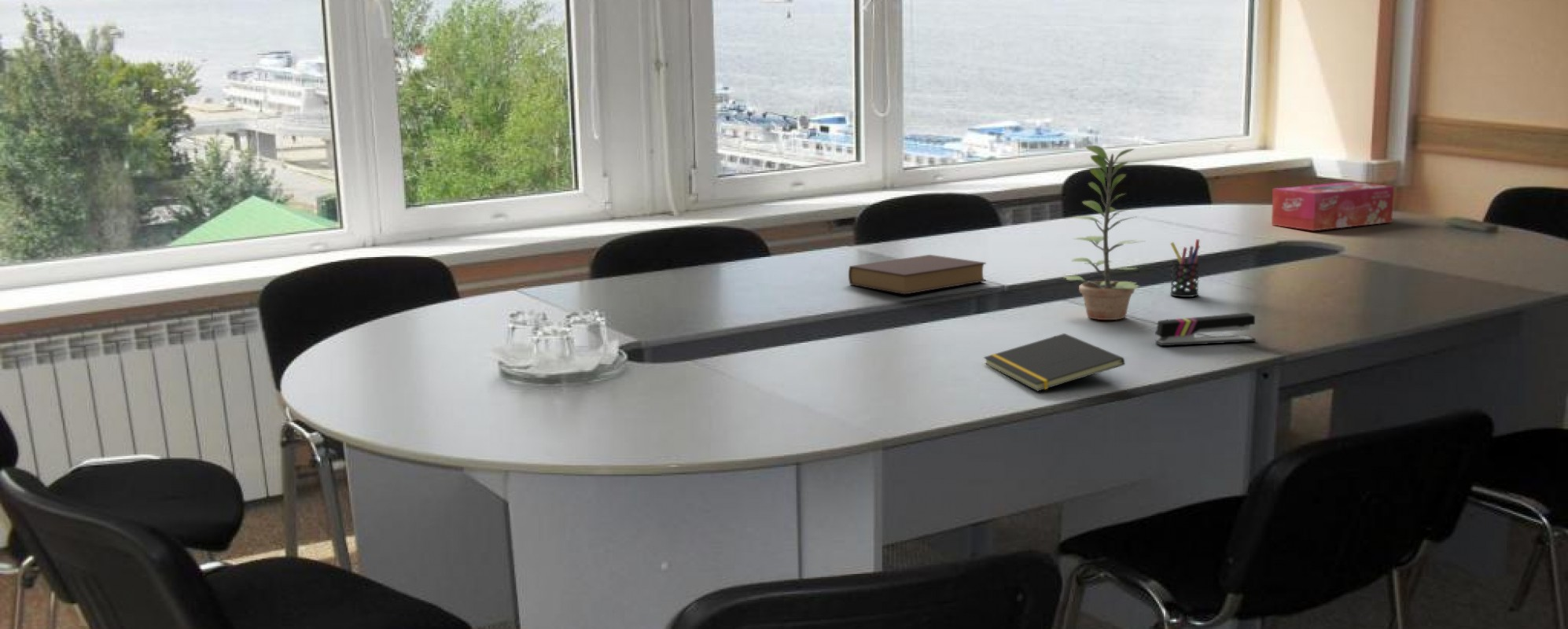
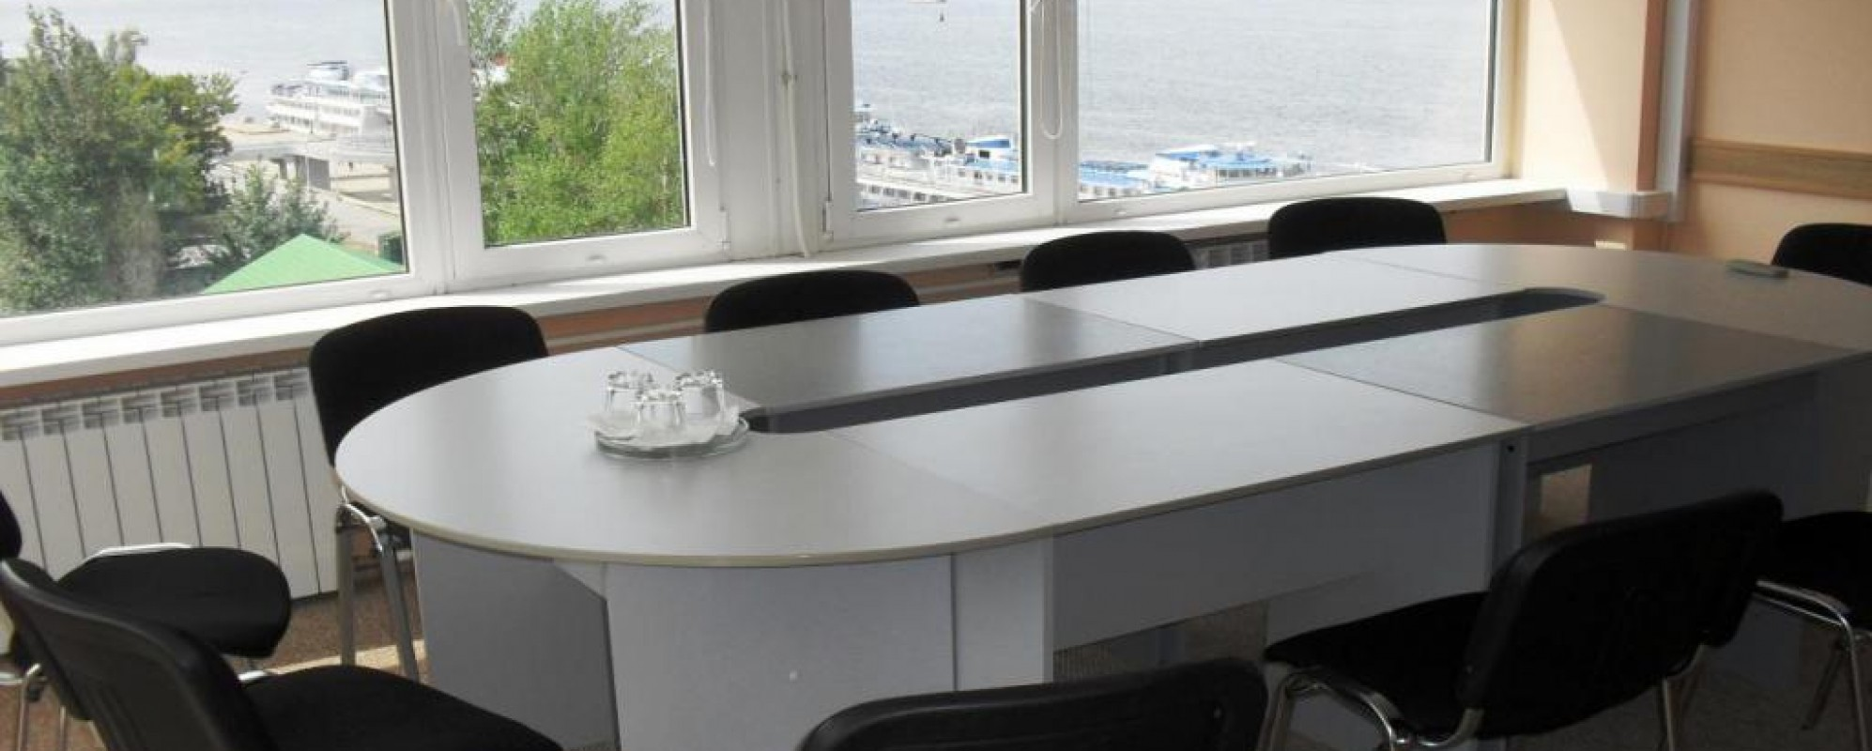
- tissue box (1332, 205)
- book (917, 273)
- notepad (1051, 361)
- pen holder (1188, 266)
- plant (1102, 231)
- stapler (1205, 329)
